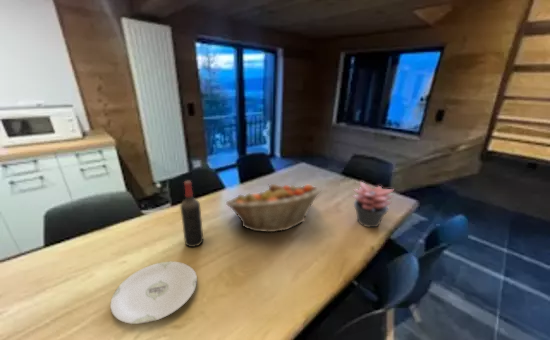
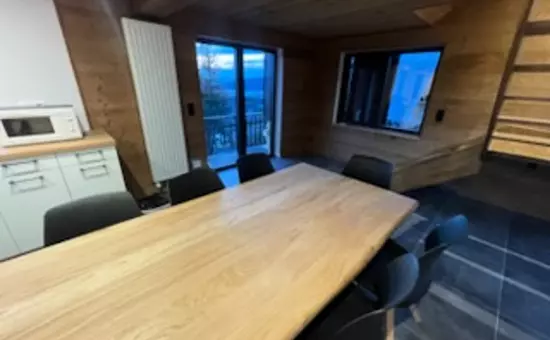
- fruit basket (274, 202)
- wine bottle (191, 213)
- succulent plant (371, 205)
- plate (156, 290)
